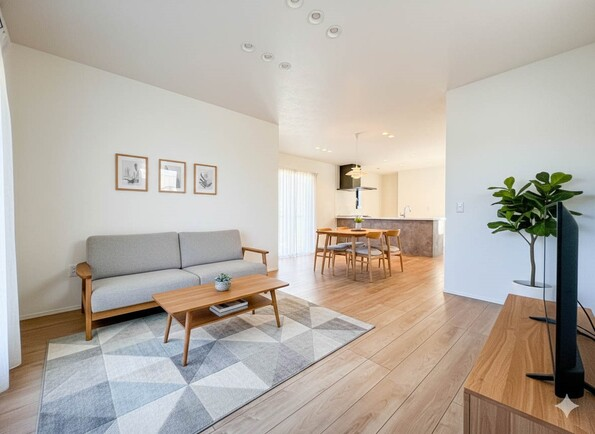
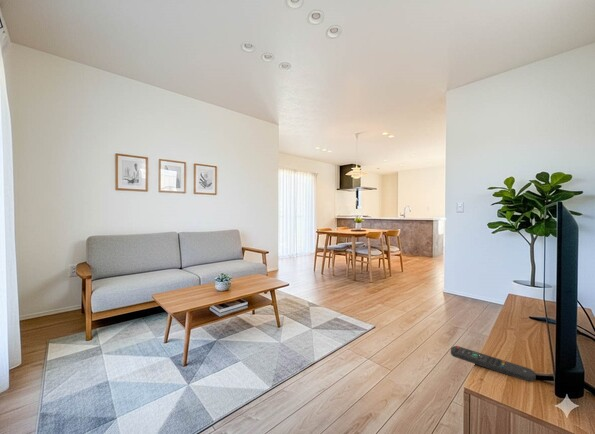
+ remote control (489, 362)
